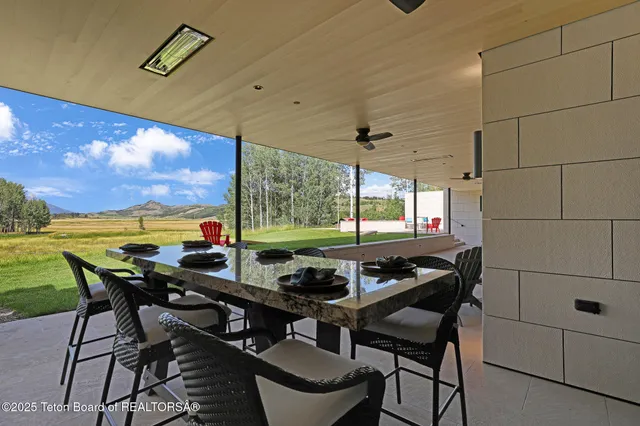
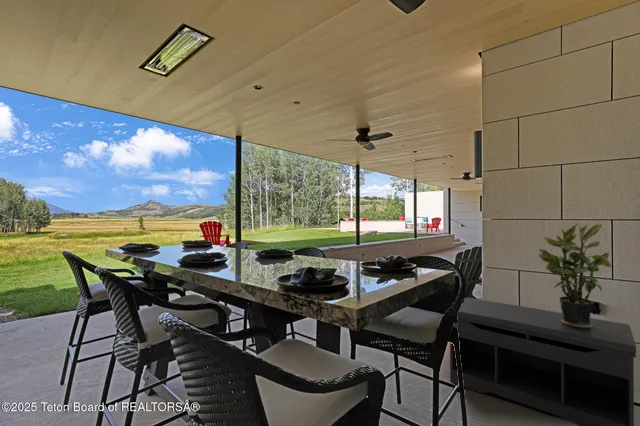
+ bench (532, 354)
+ potted plant (571, 272)
